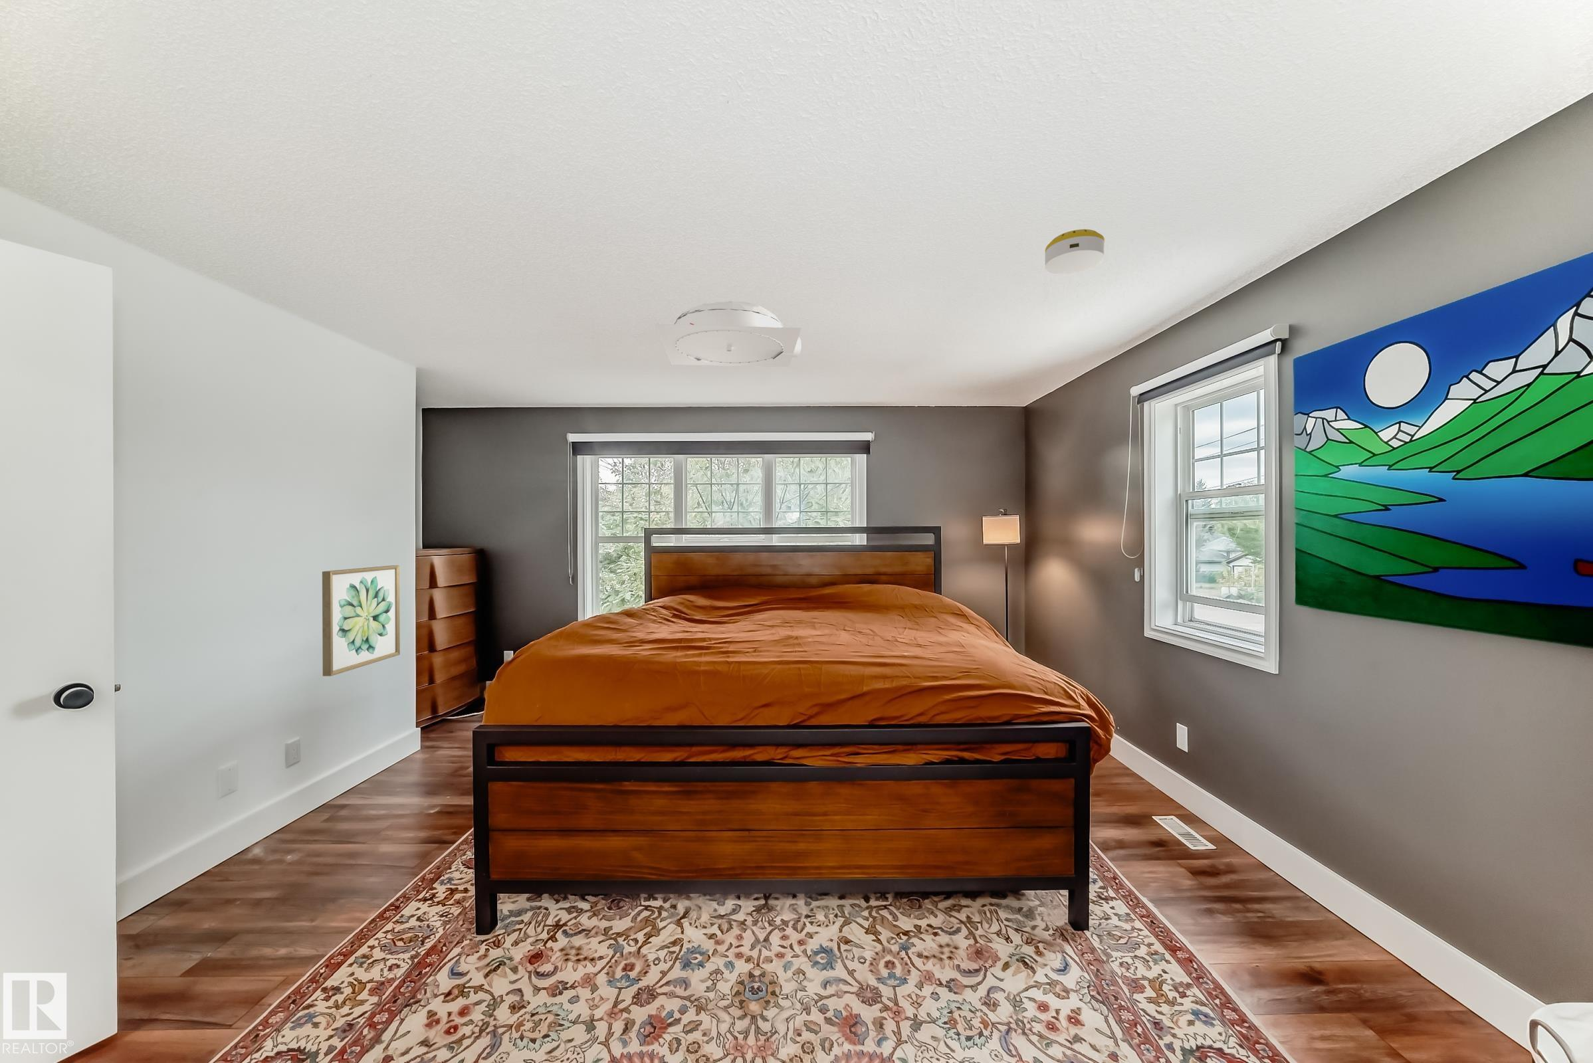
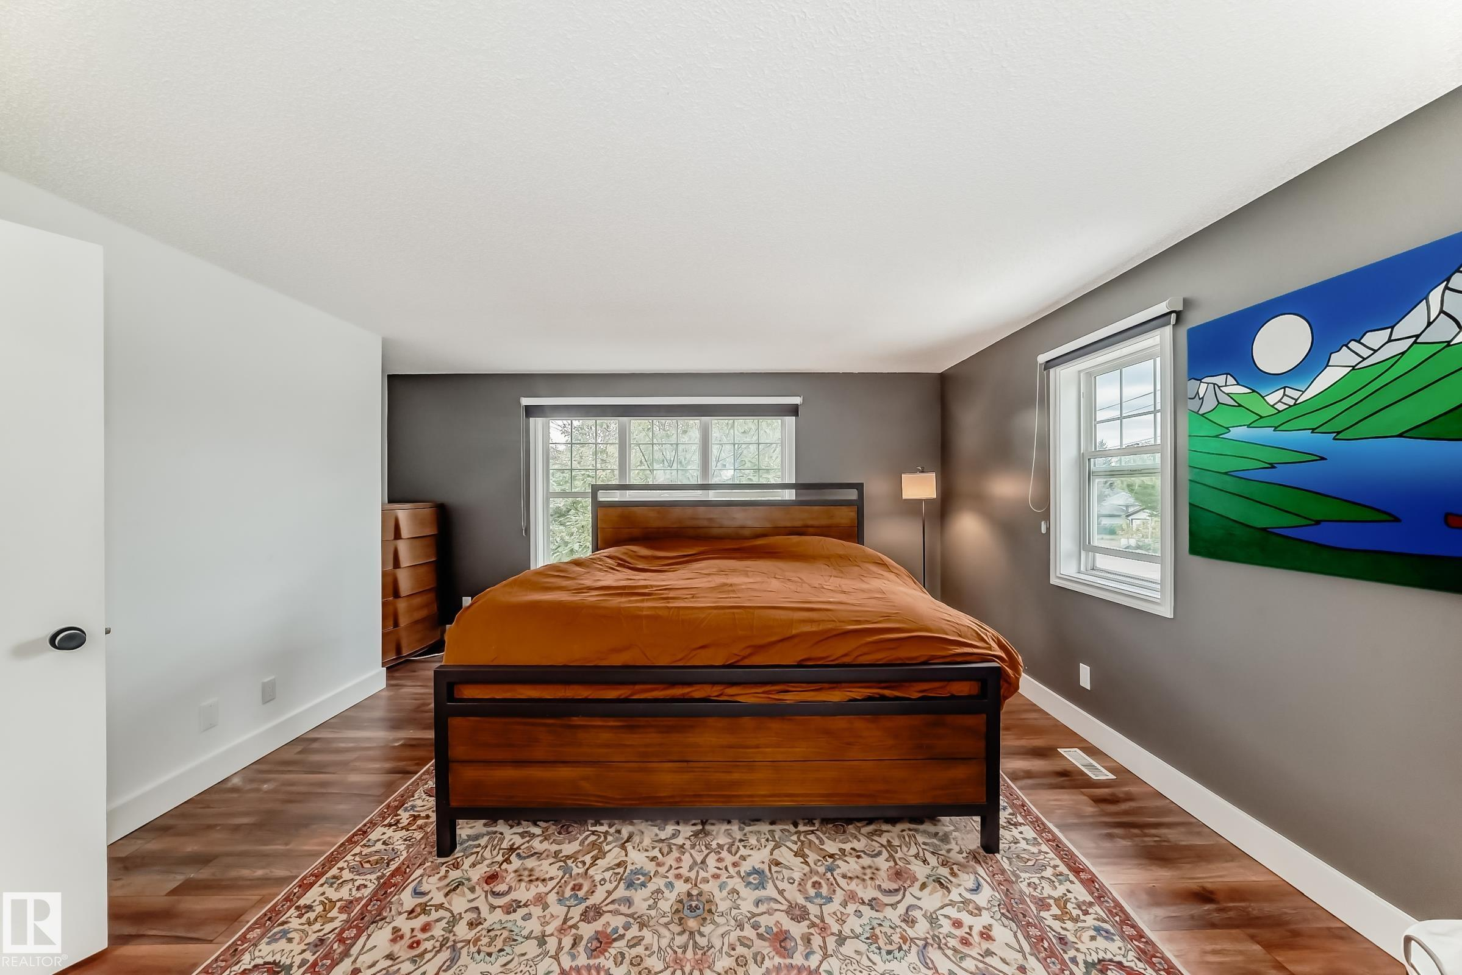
- smoke detector (1073, 252)
- wall art (363, 616)
- ceiling light (733, 329)
